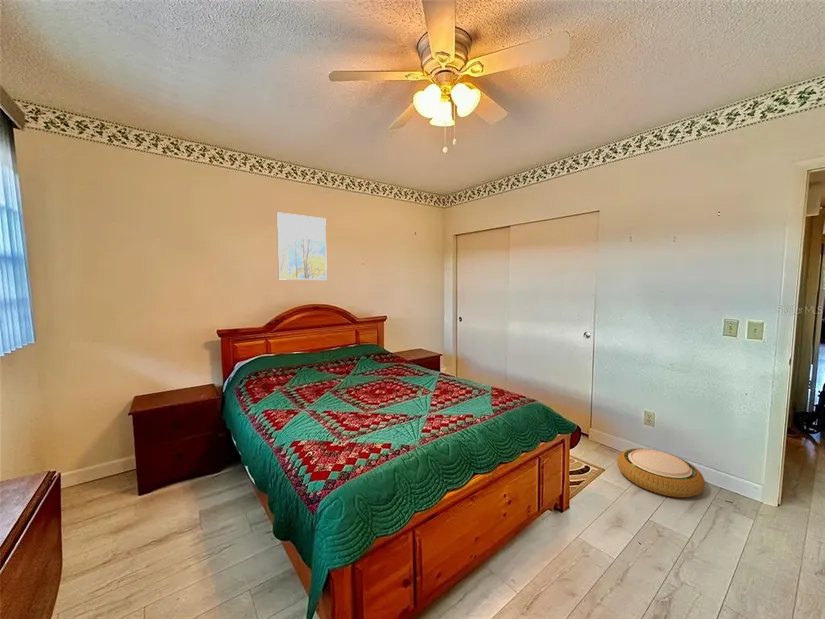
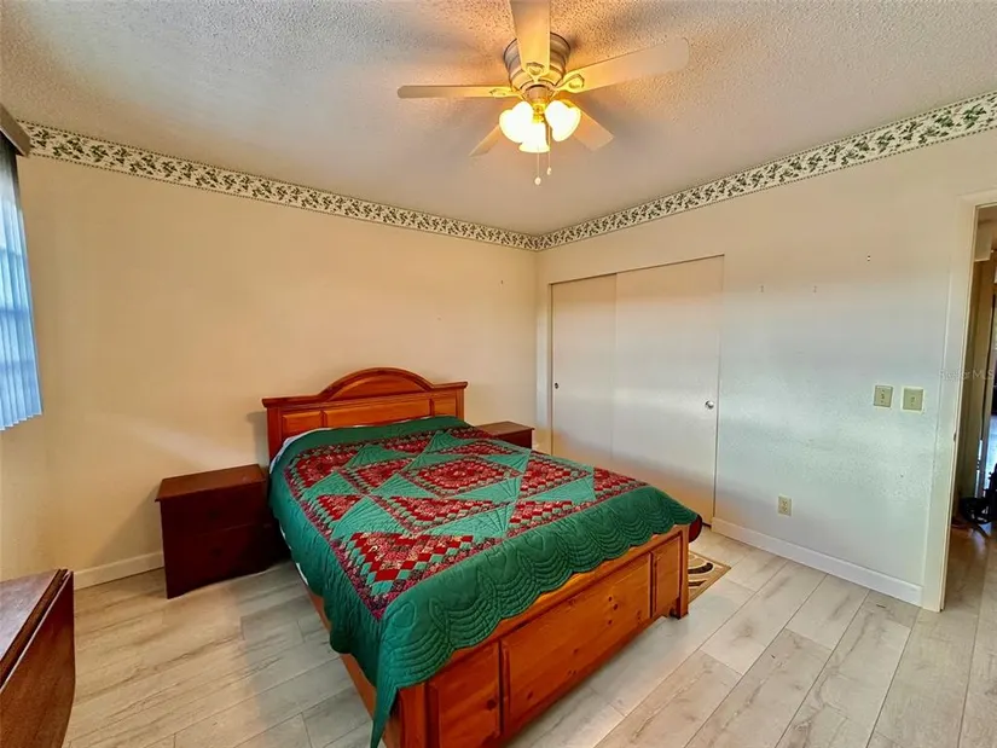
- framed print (302, 247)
- woven basket (658, 469)
